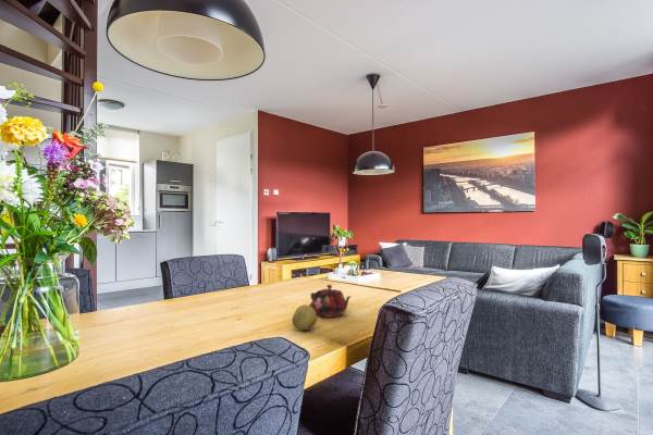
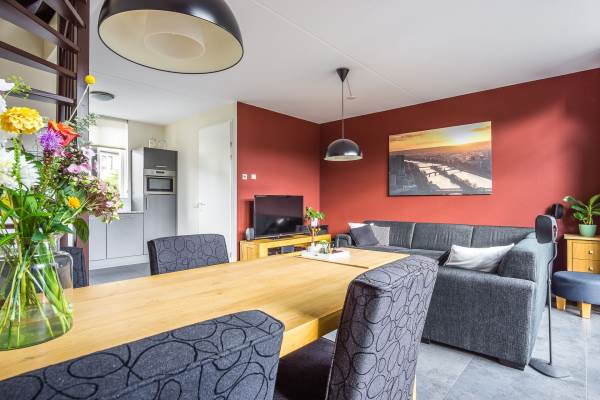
- fruit (304, 316)
- teapot (330, 299)
